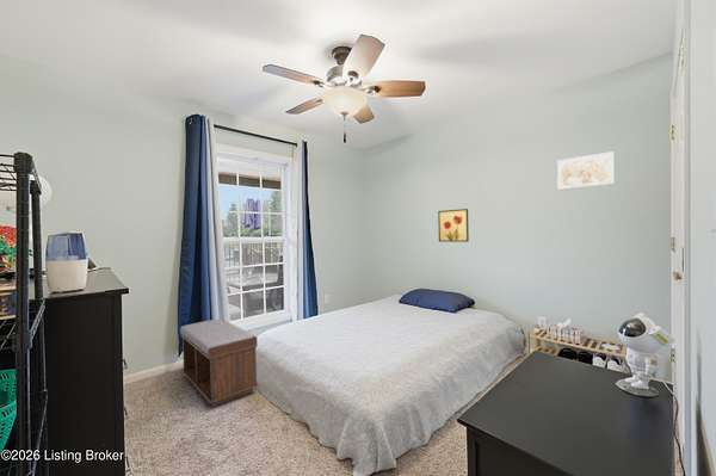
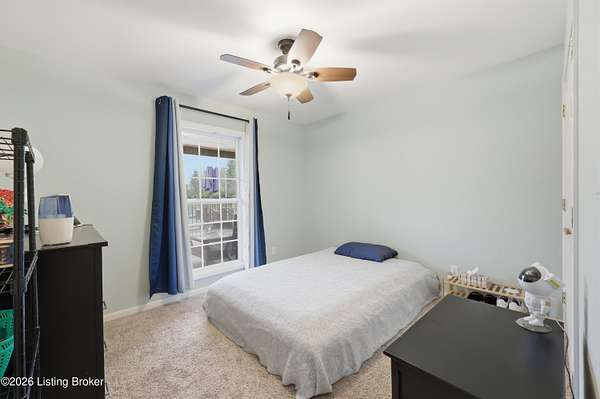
- bench (216, 357)
- wall art (585, 172)
- wall art (452, 225)
